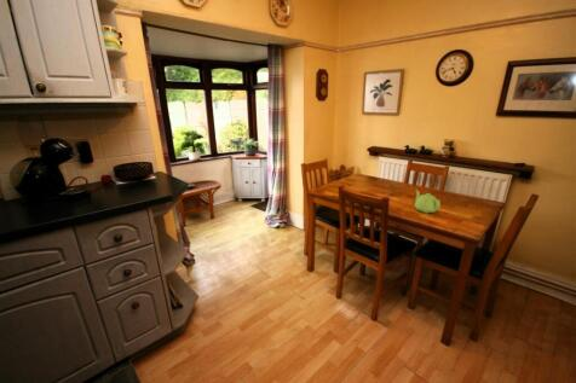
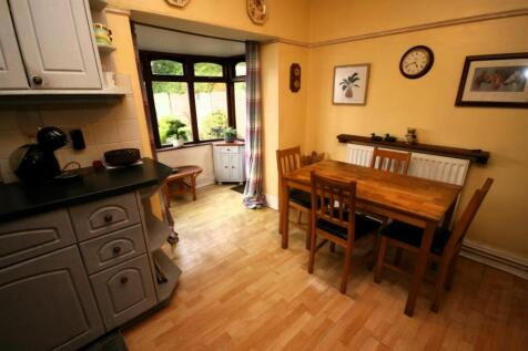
- teapot (426, 202)
